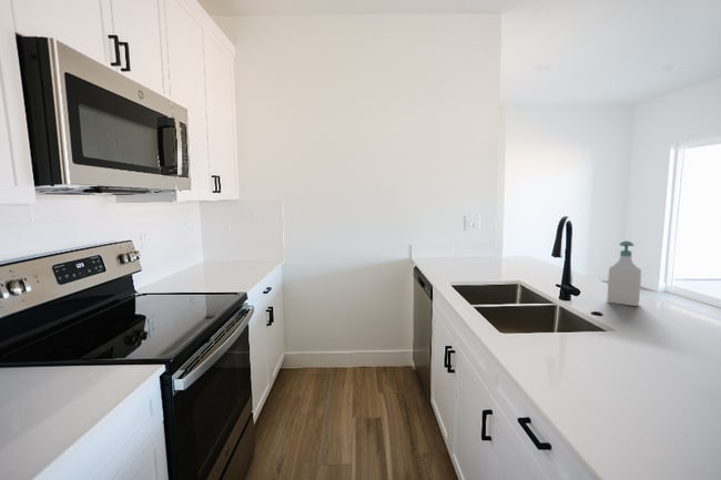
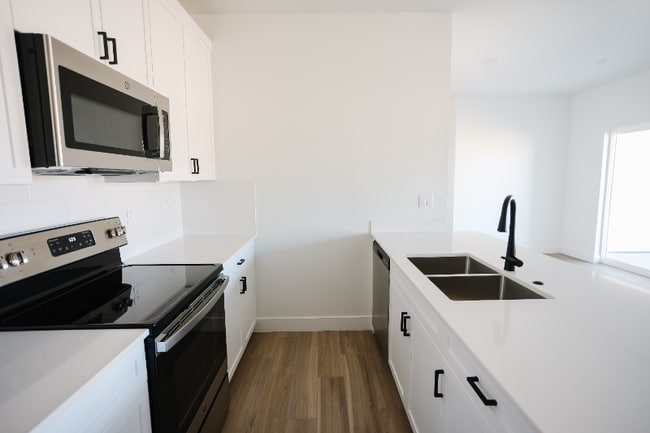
- soap bottle (624, 272)
